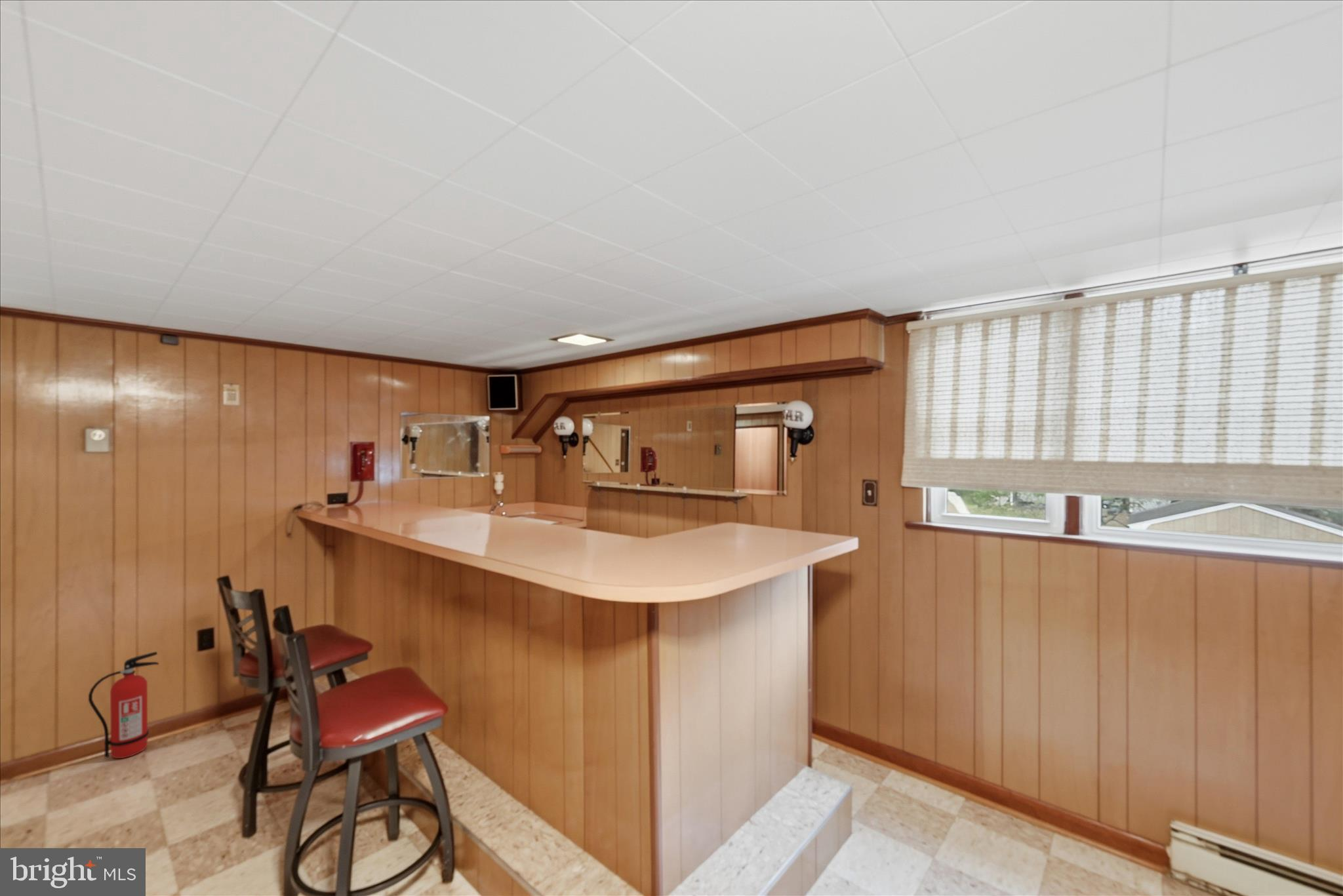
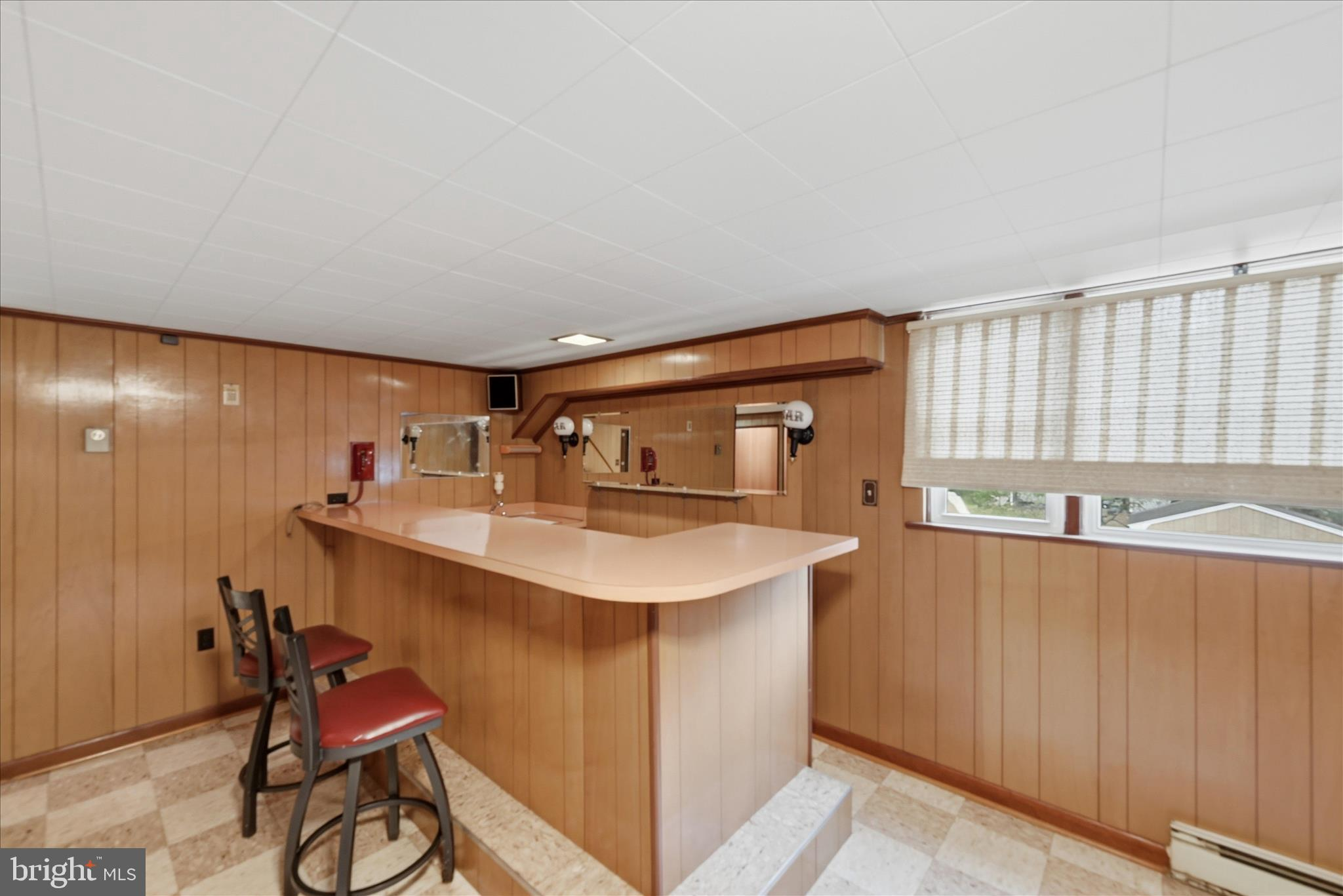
- fire extinguisher (125, 706)
